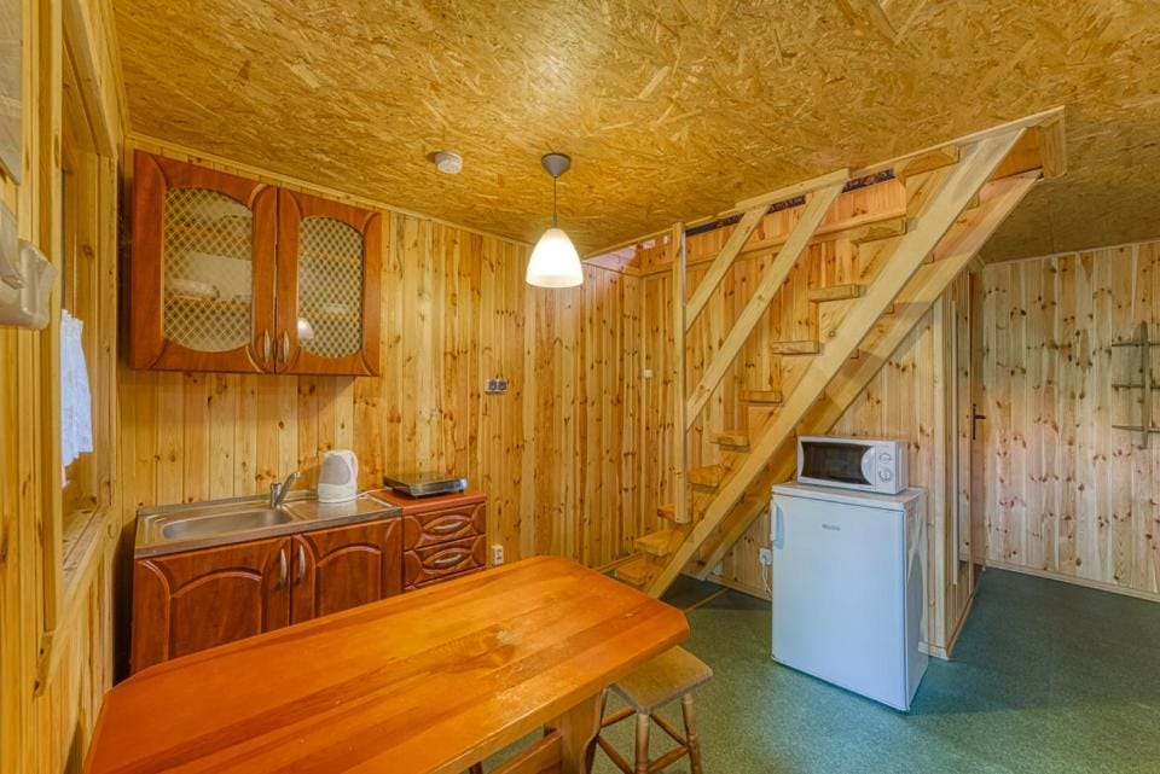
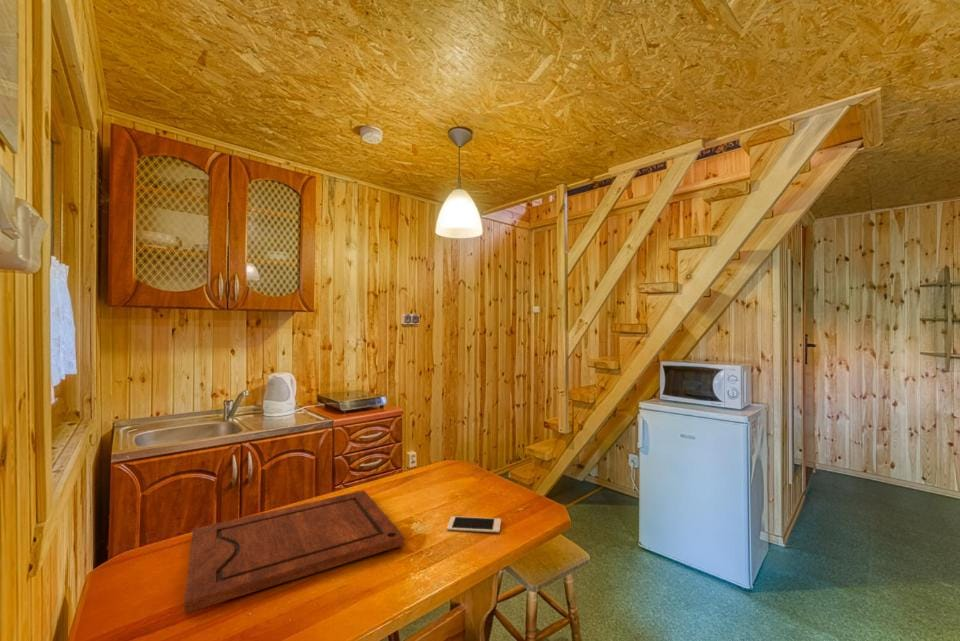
+ cutting board (296, 536)
+ cell phone (474, 524)
